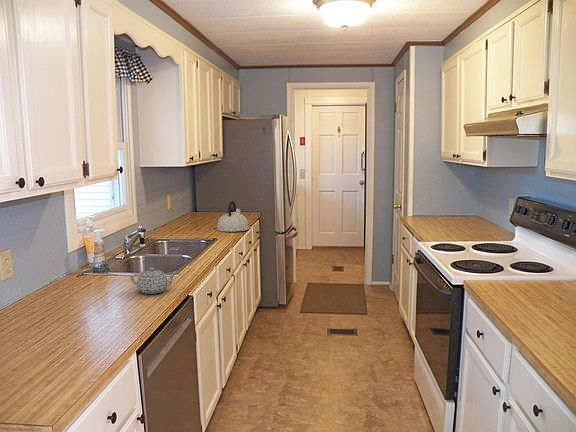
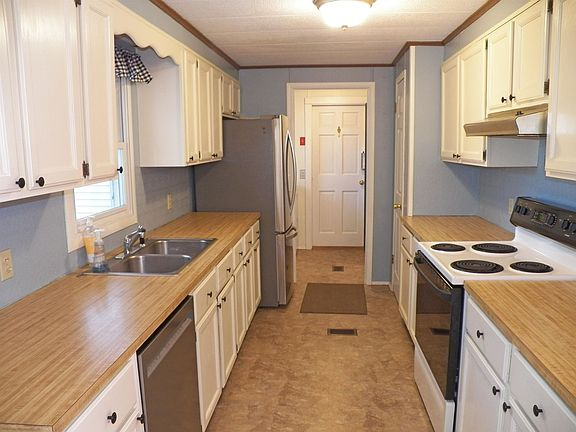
- kettle (233, 215)
- teapot (153, 279)
